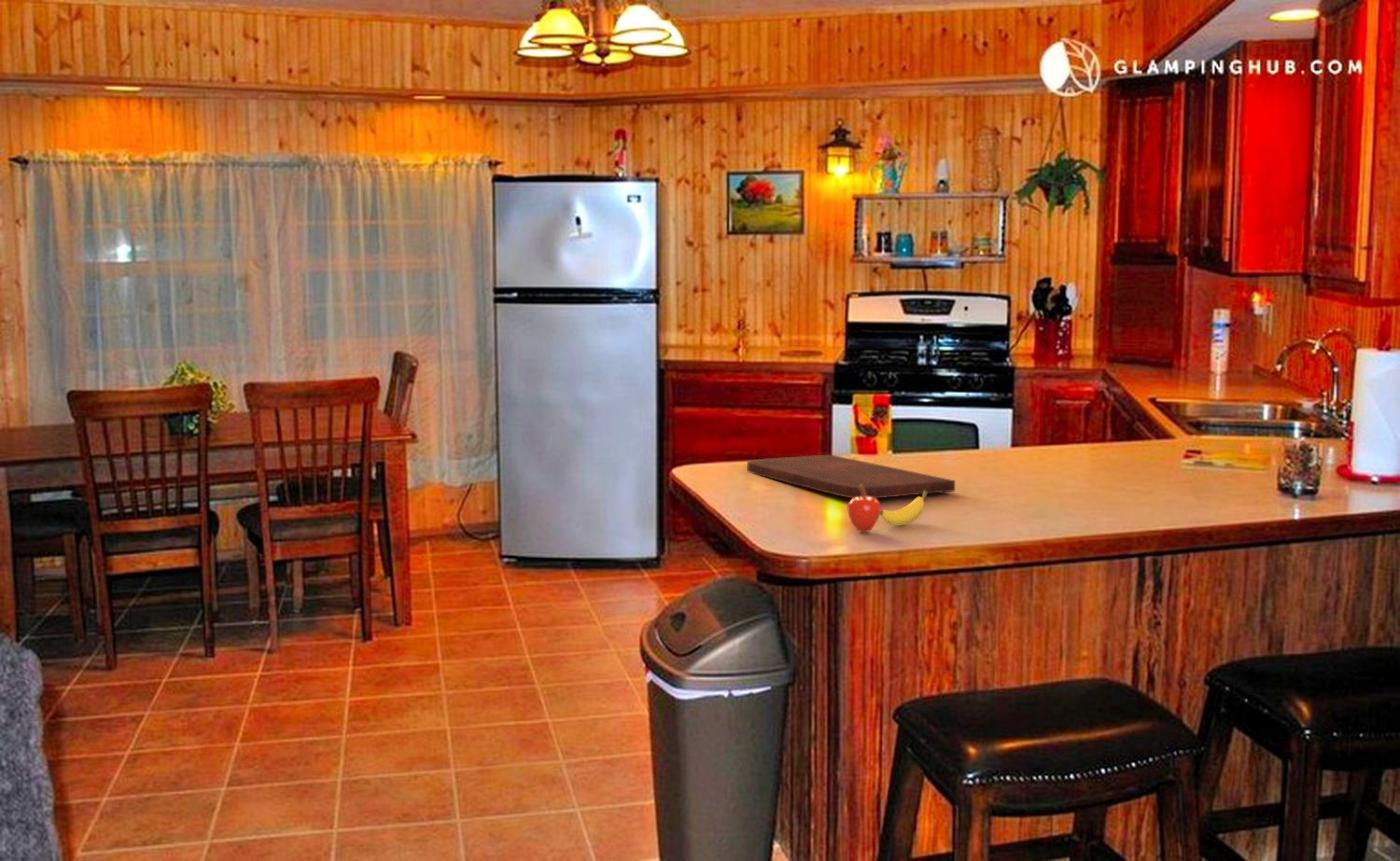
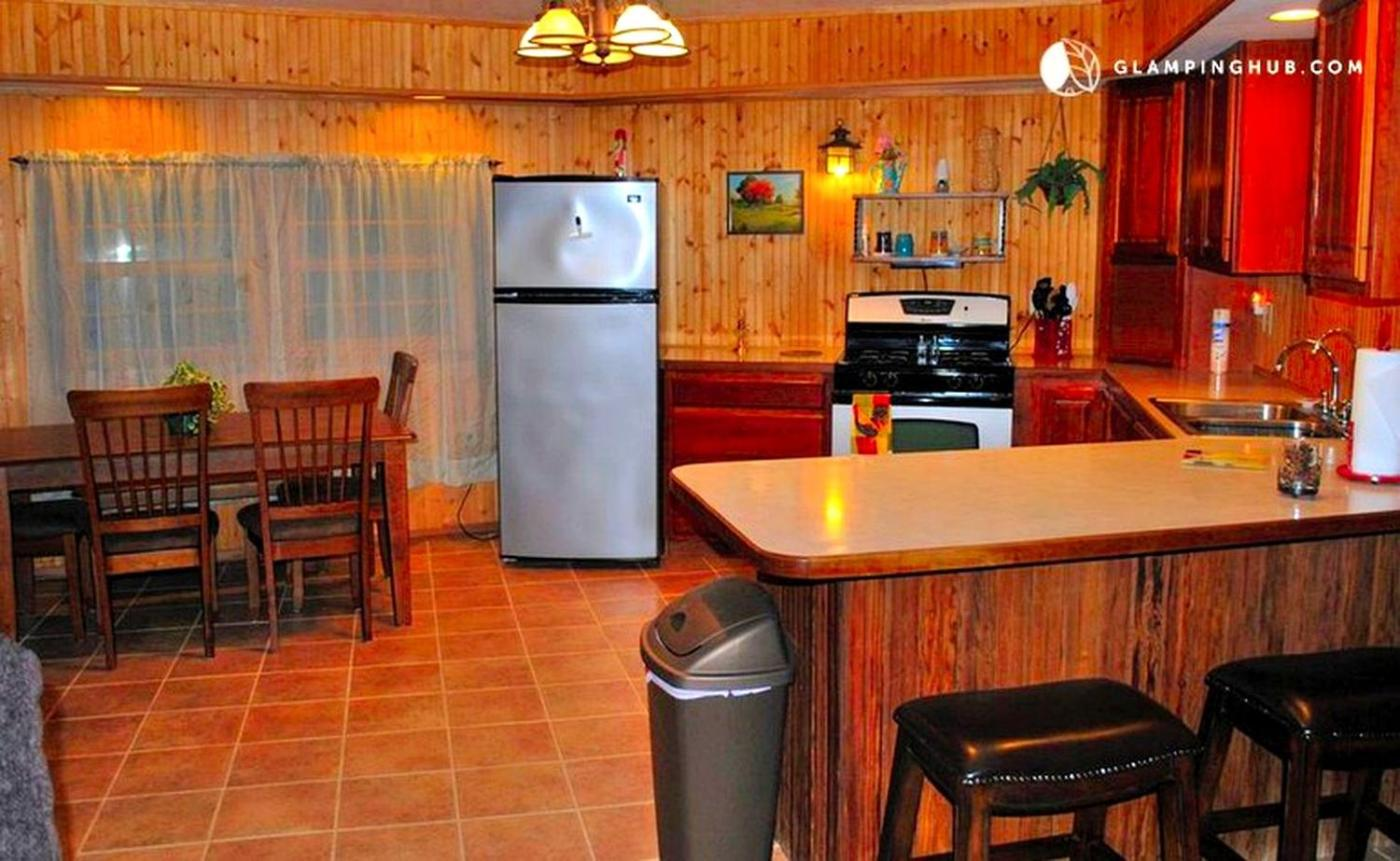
- fruit (887, 510)
- cutting board (841, 475)
